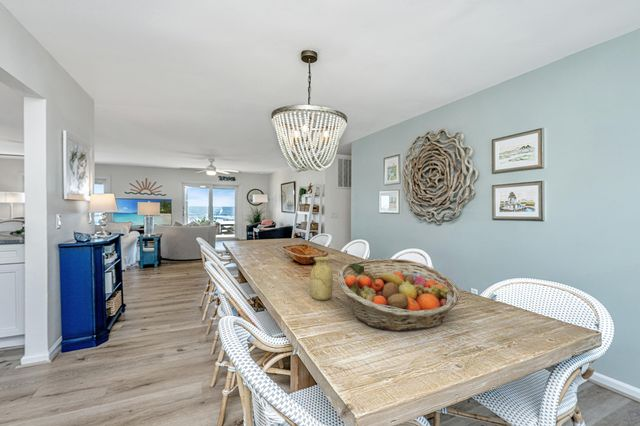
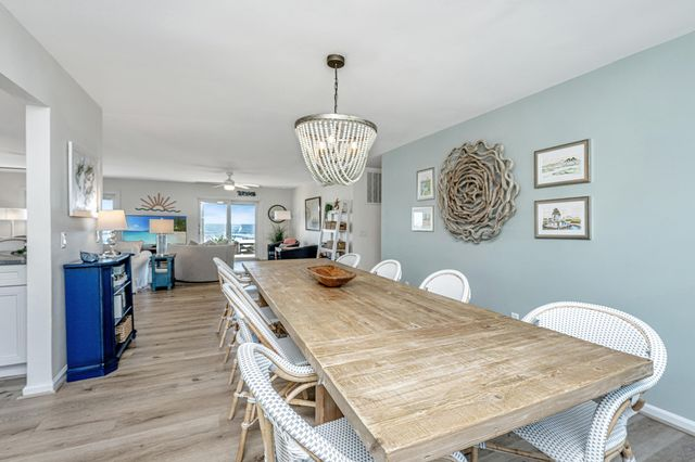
- vase (321, 277)
- fruit basket (396, 290)
